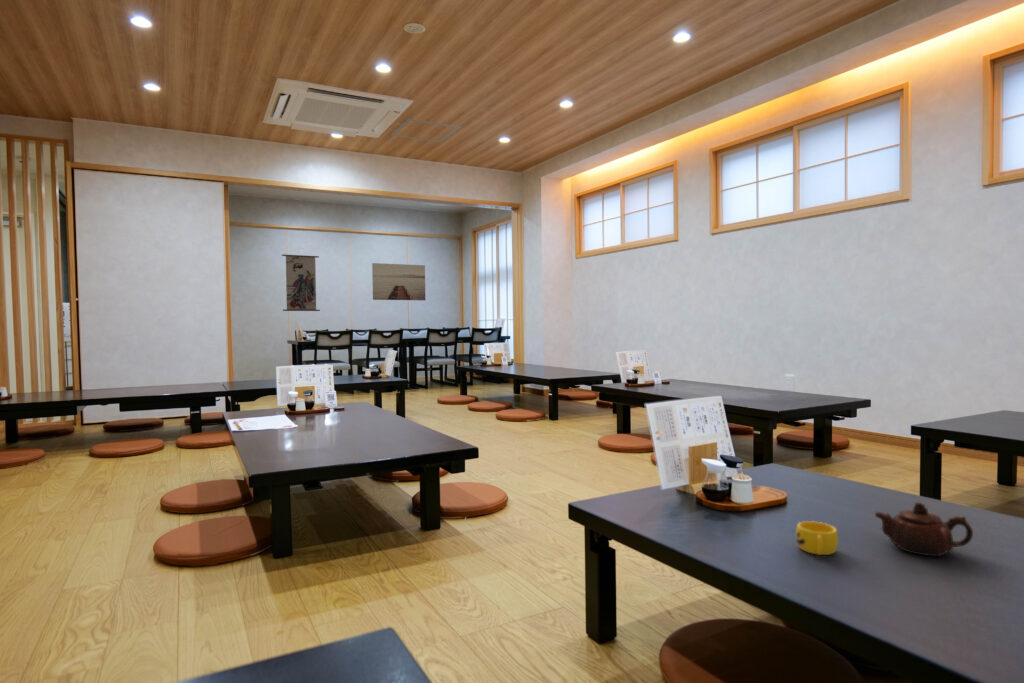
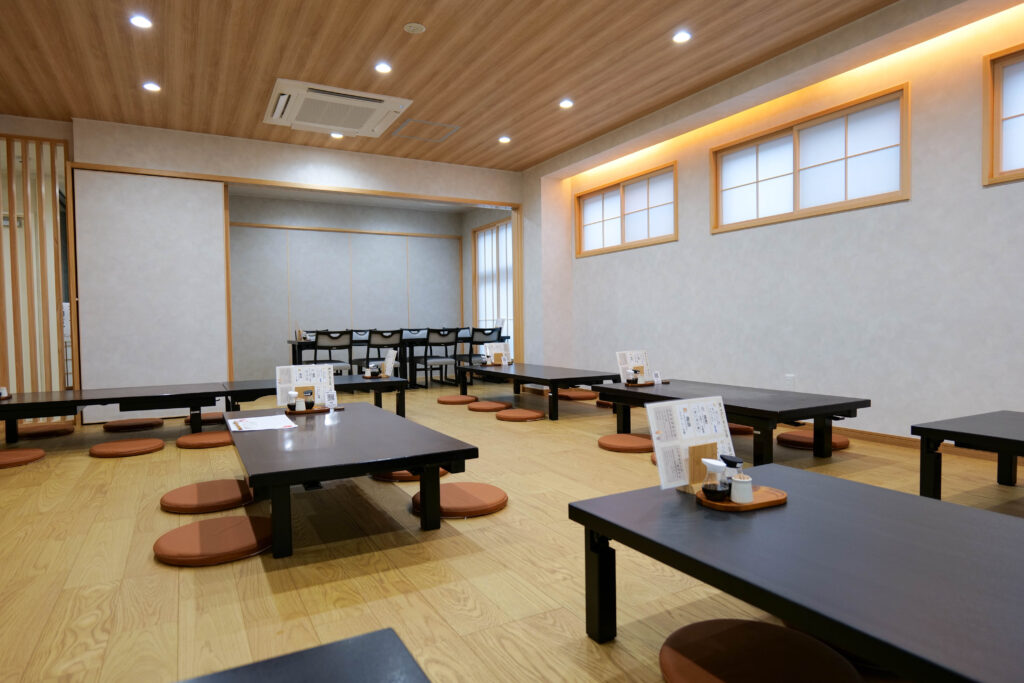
- cup (817, 540)
- wall scroll (301, 279)
- teapot (922, 525)
- wall art (399, 282)
